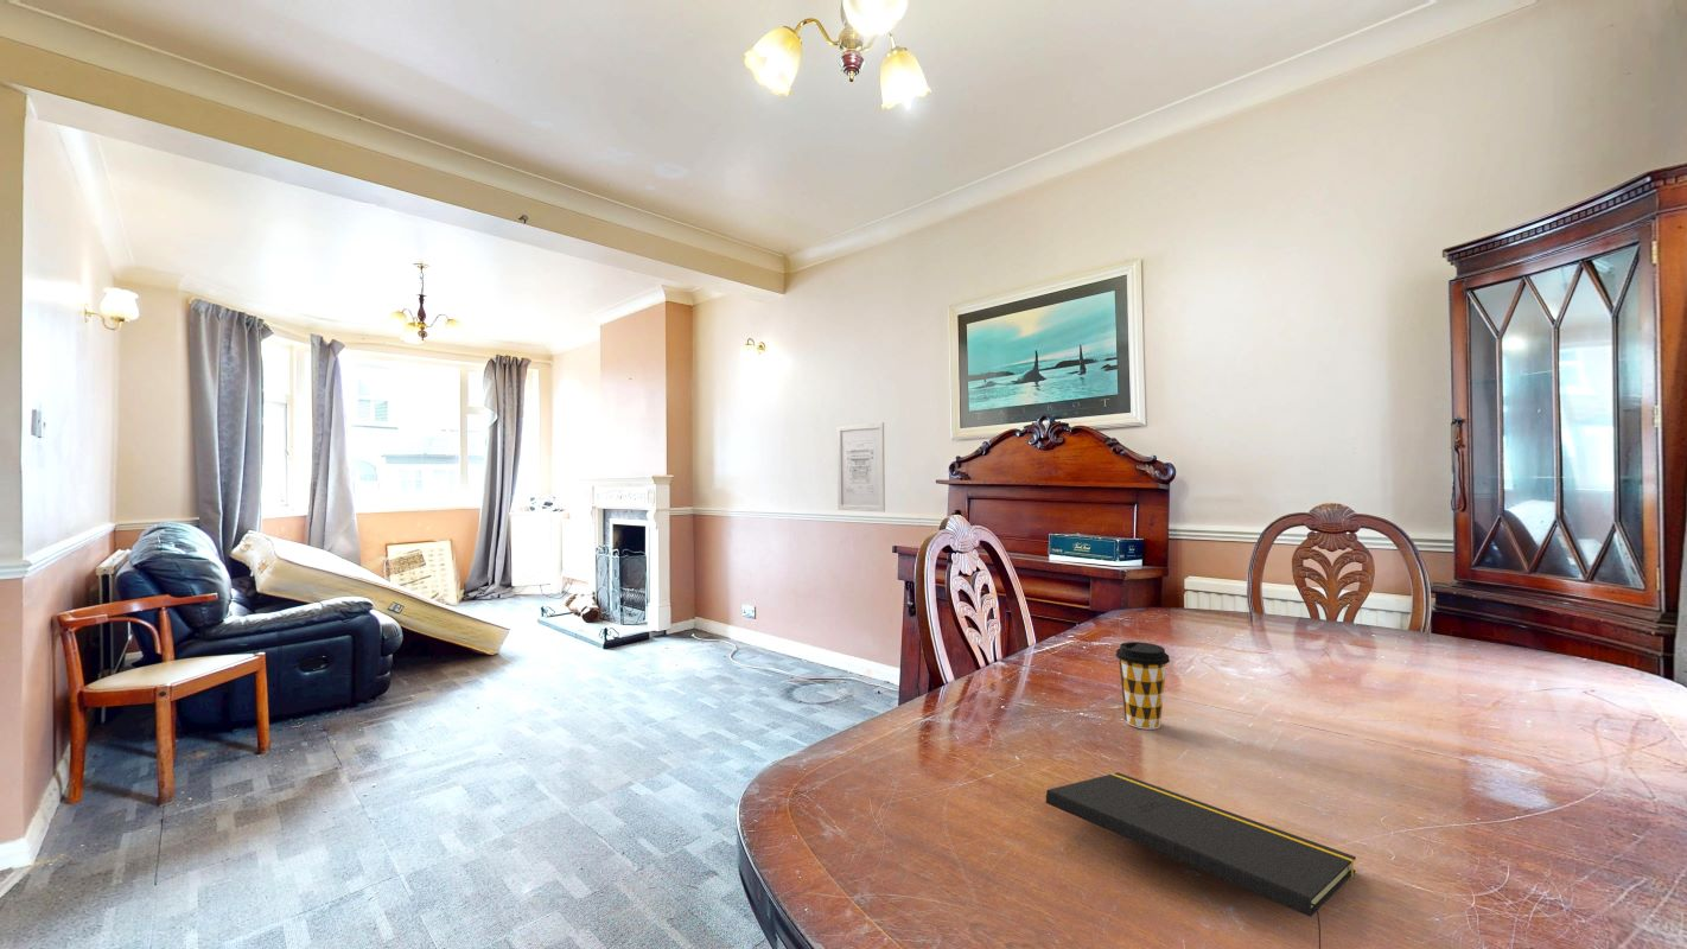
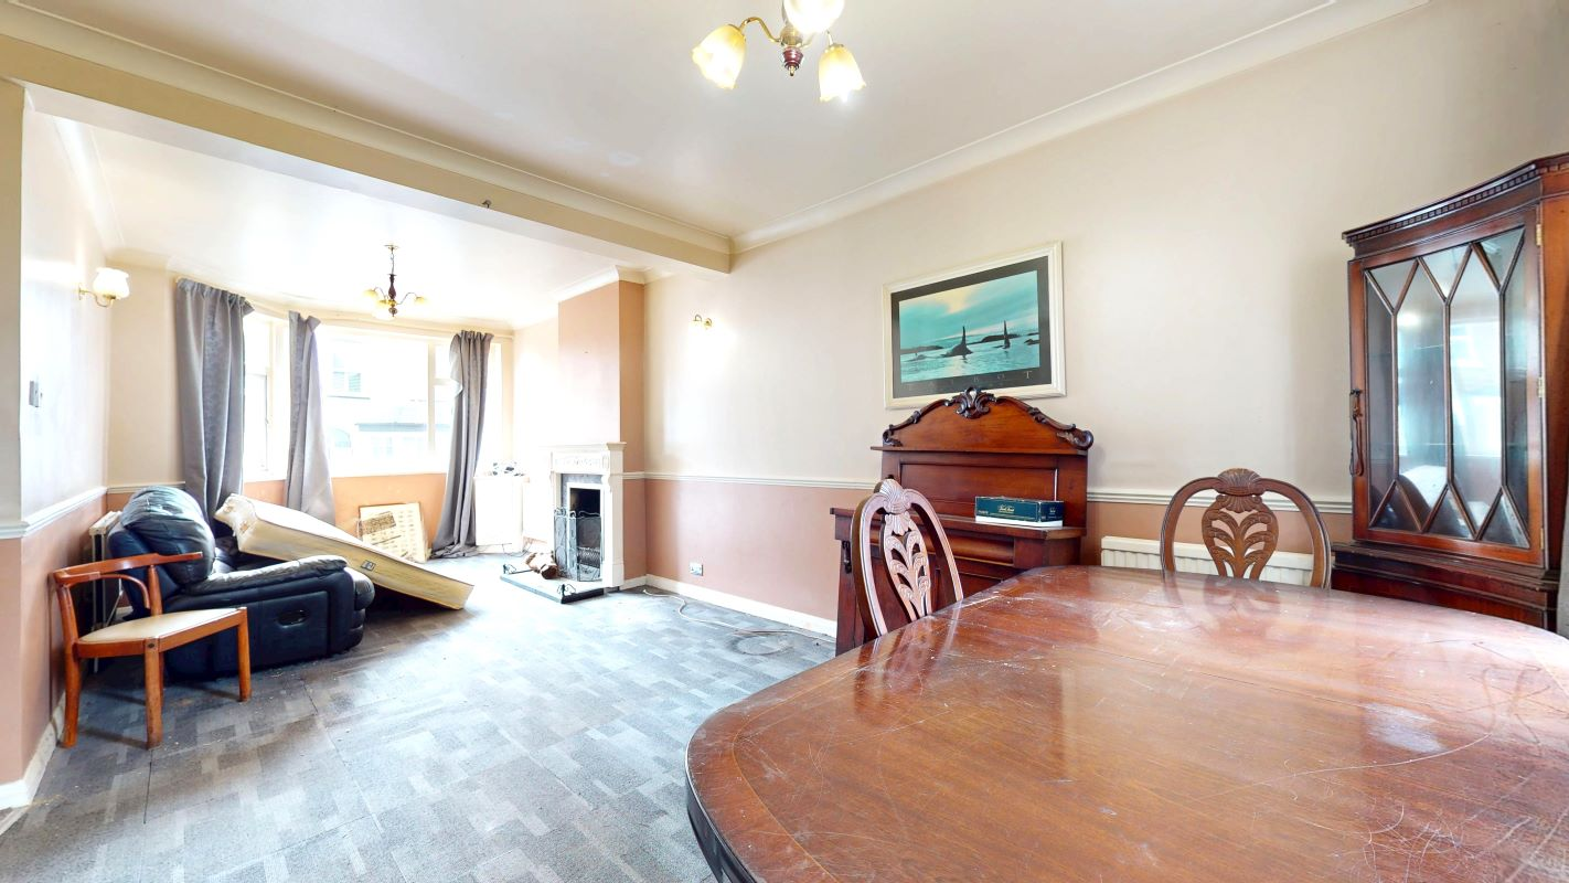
- coffee cup (1142, 684)
- wall art (860, 467)
- notepad (1192, 828)
